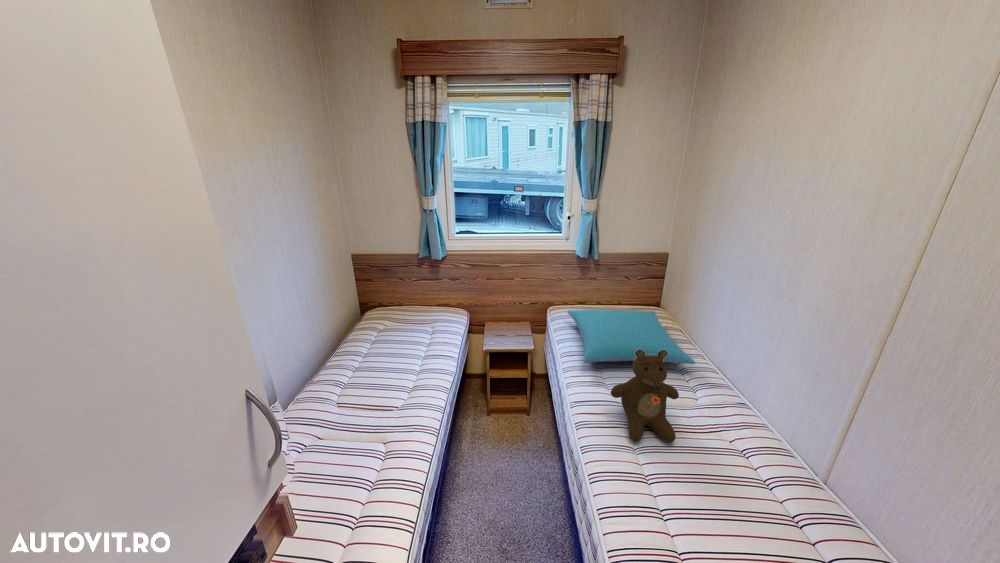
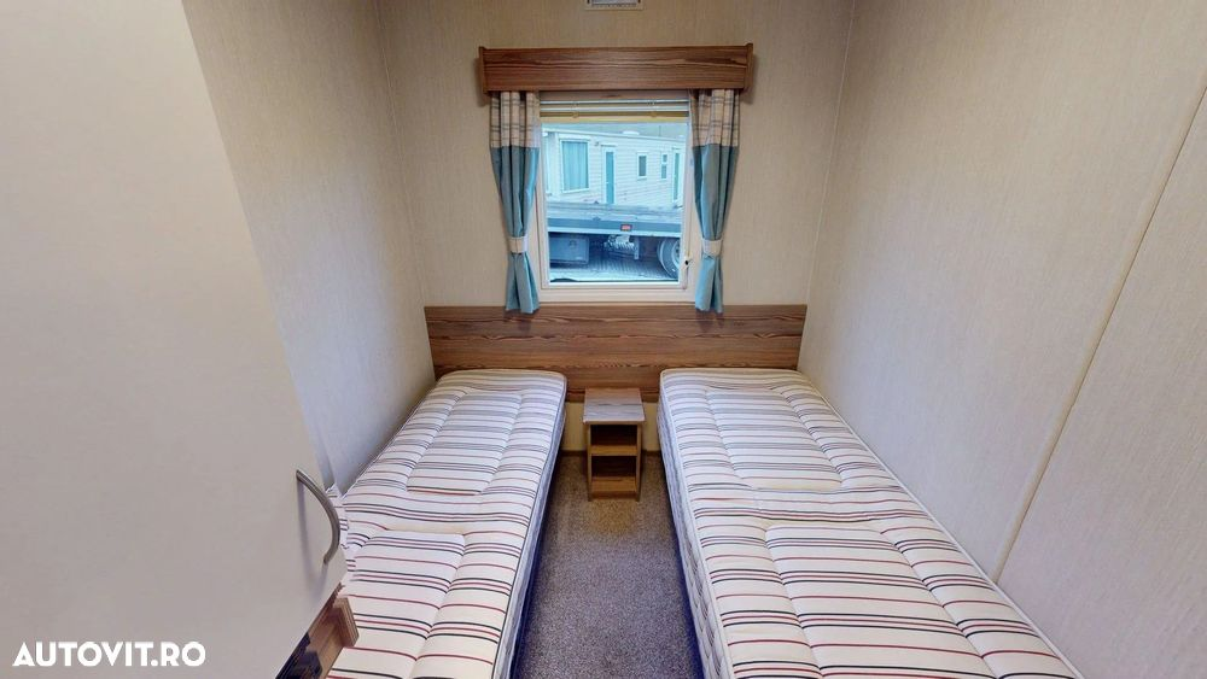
- teddy bear (650, 392)
- pillow (623, 333)
